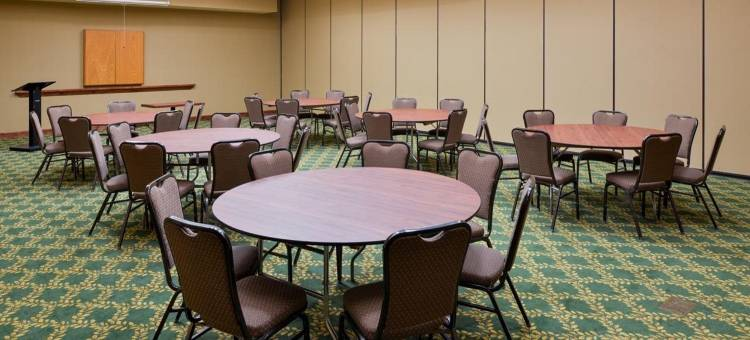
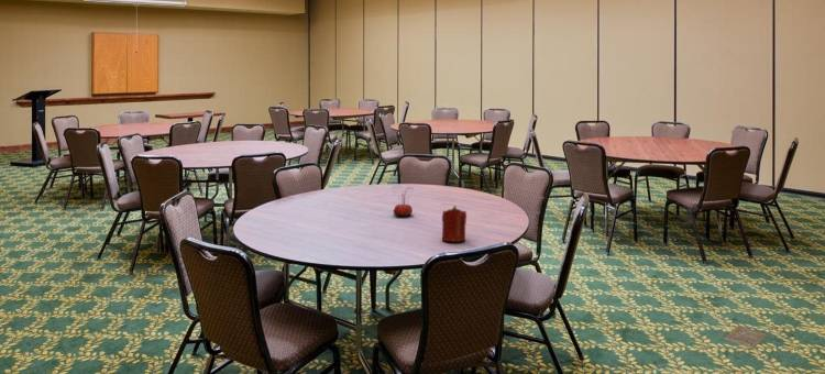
+ flower (404, 200)
+ candle (453, 222)
